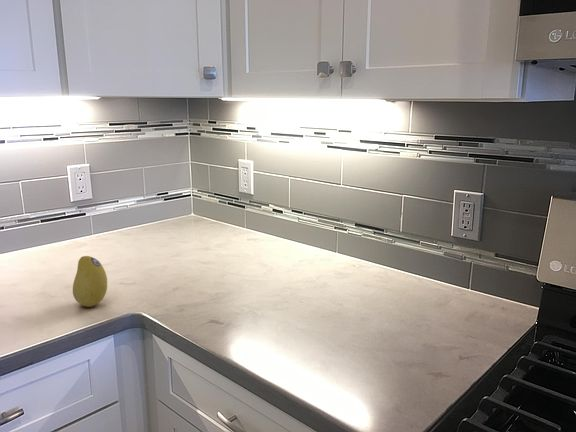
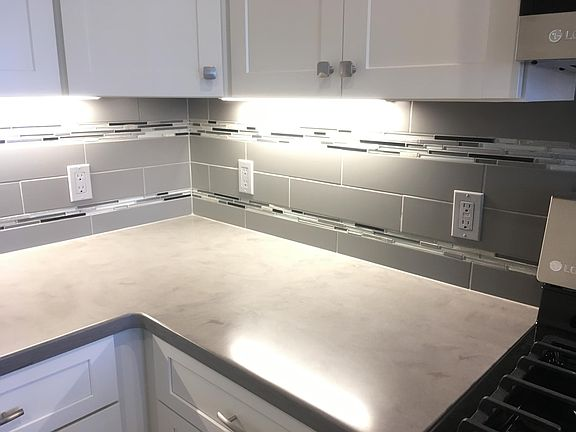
- fruit (89, 280)
